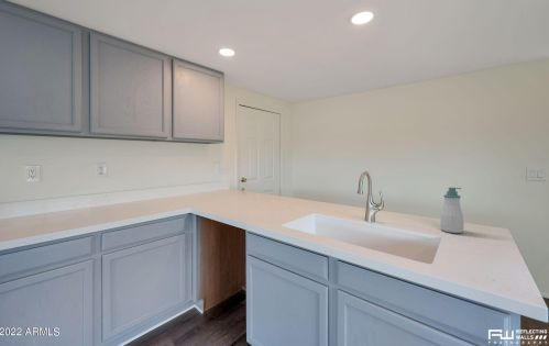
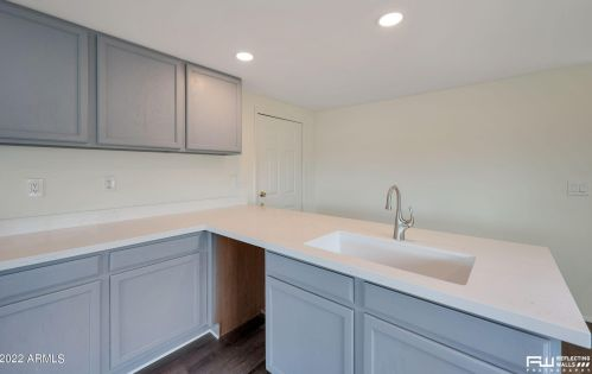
- soap bottle (451, 209)
